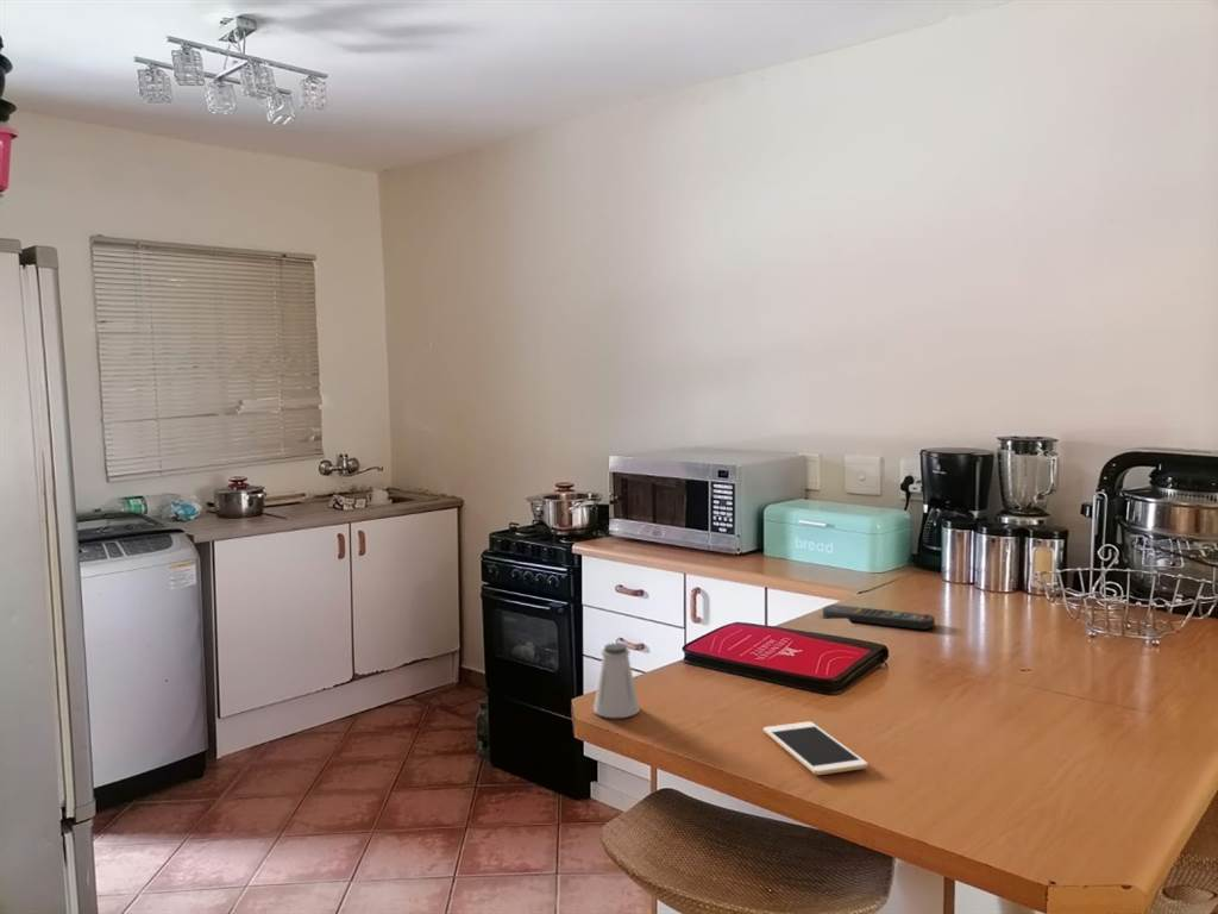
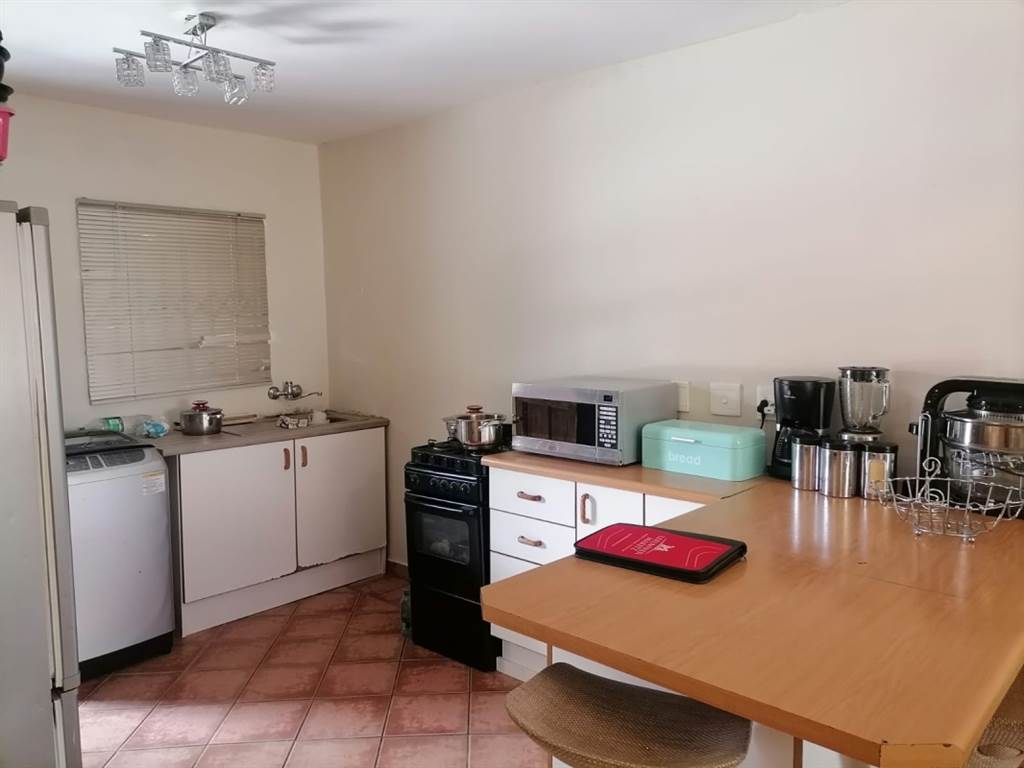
- cell phone (812, 746)
- saltshaker (615, 677)
- remote control (877, 615)
